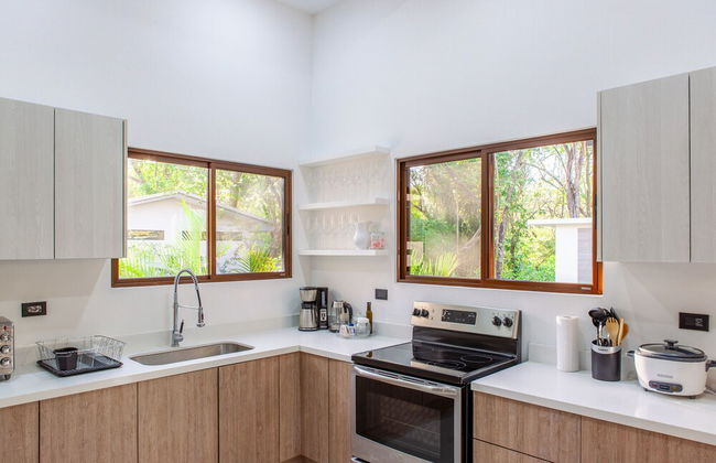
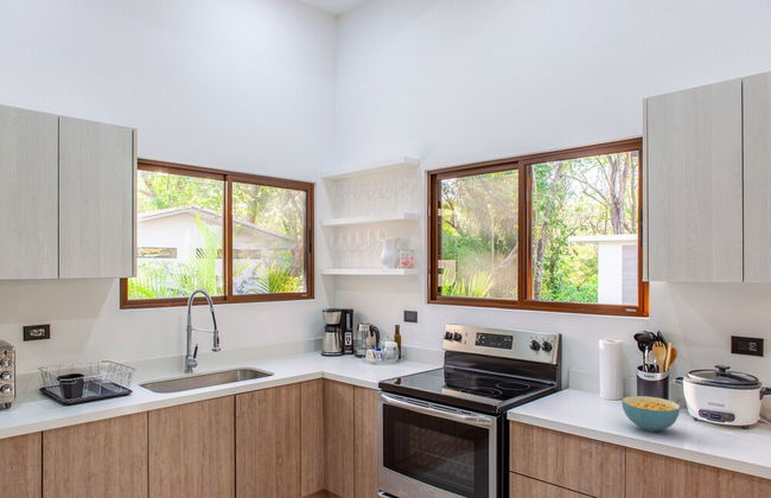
+ cereal bowl (650, 415)
